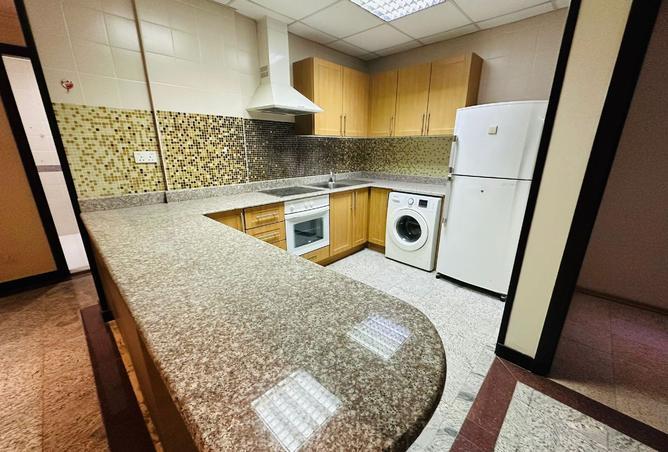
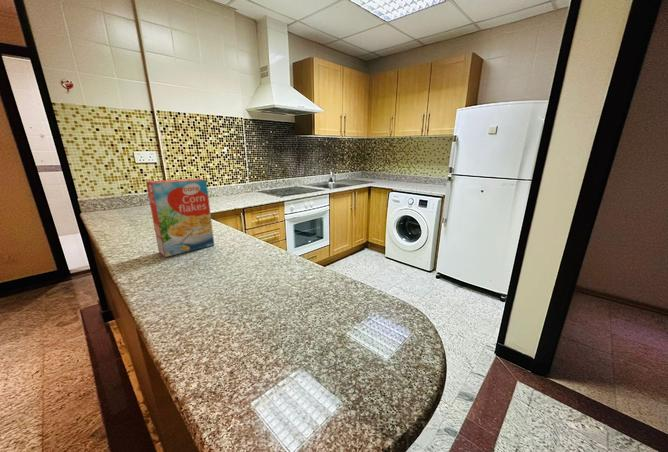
+ cereal box (182, 215)
